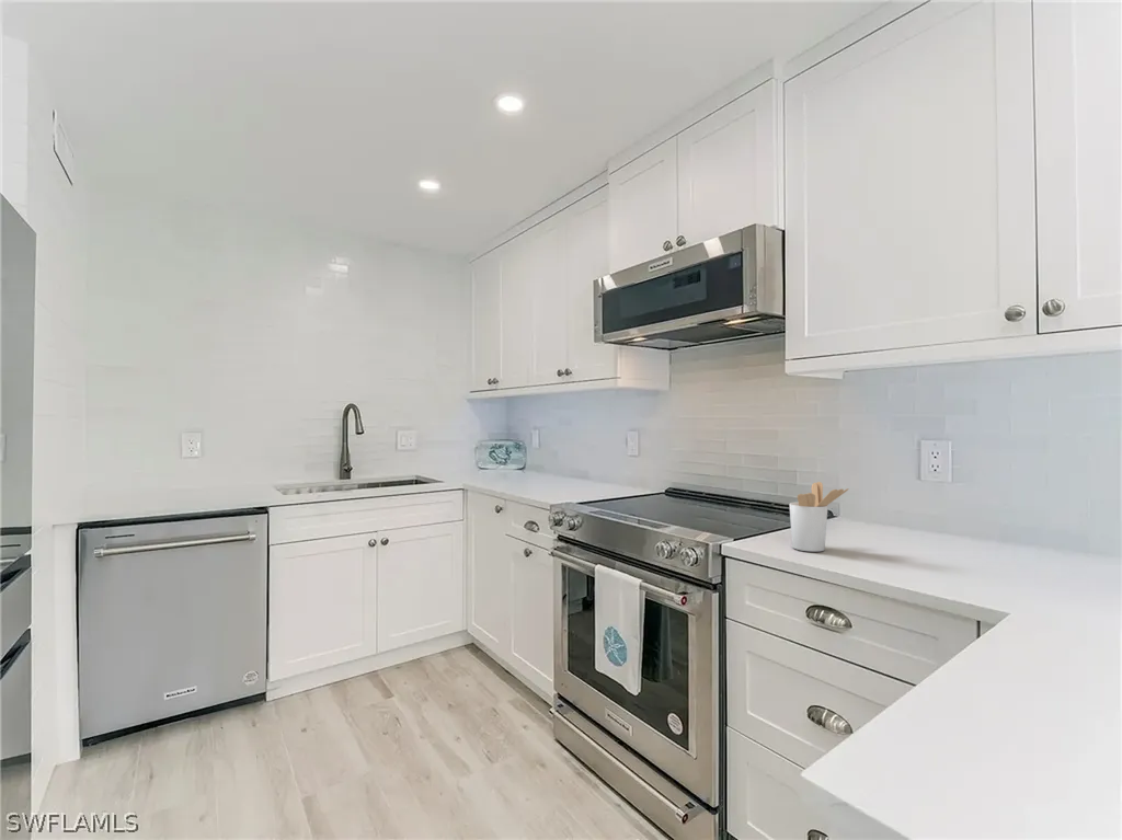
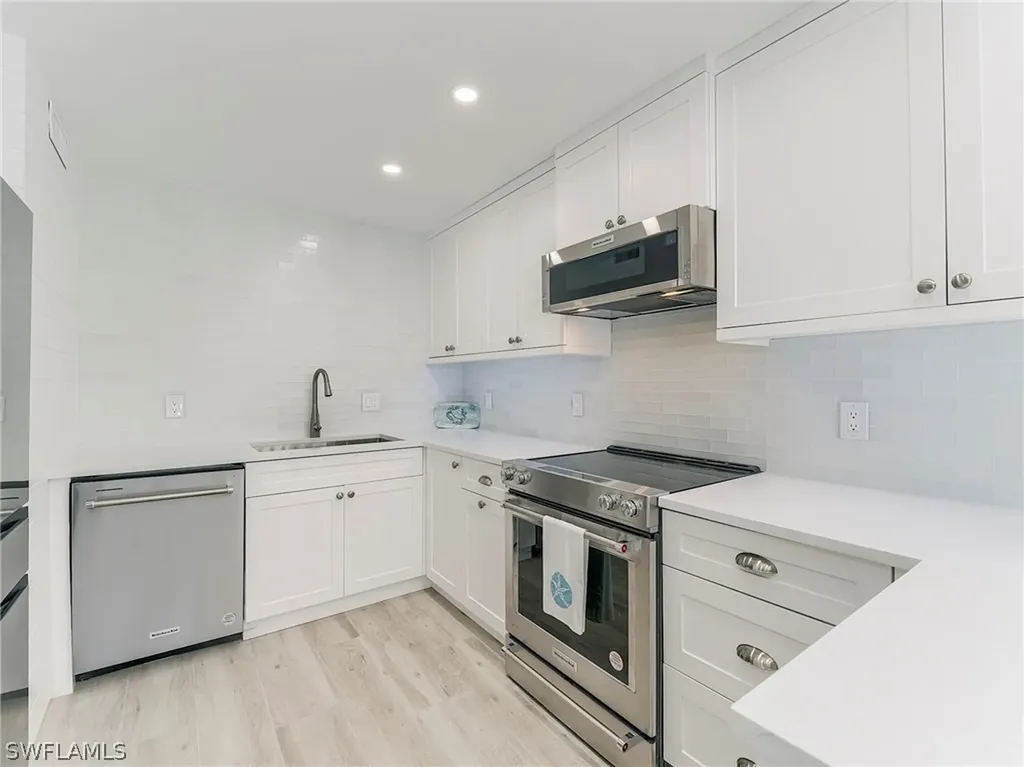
- utensil holder (817, 516)
